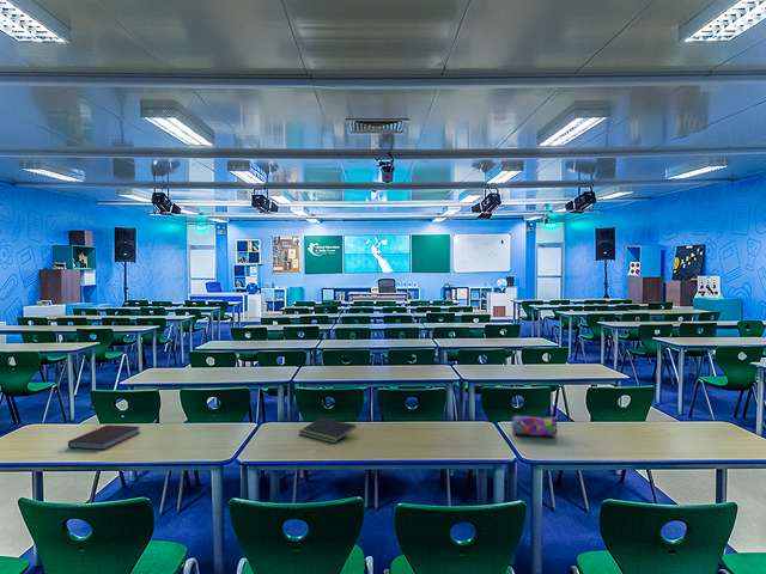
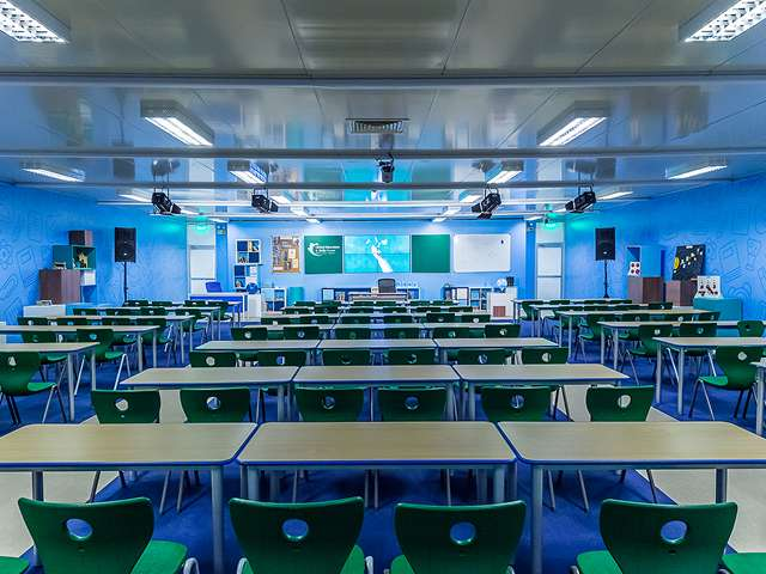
- notepad (327, 429)
- pencil case (534, 425)
- notebook (105, 436)
